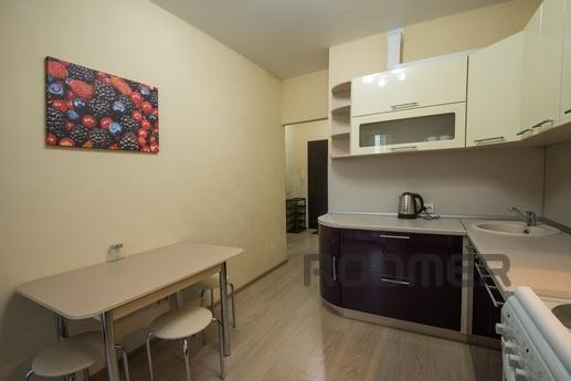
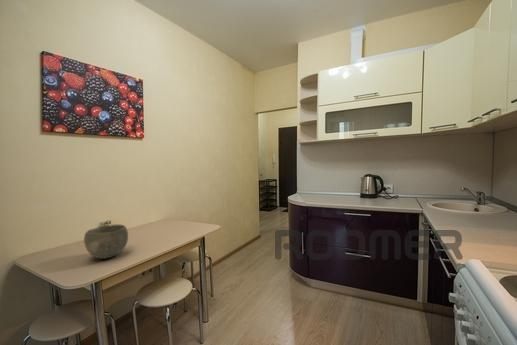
+ bowl (107, 242)
